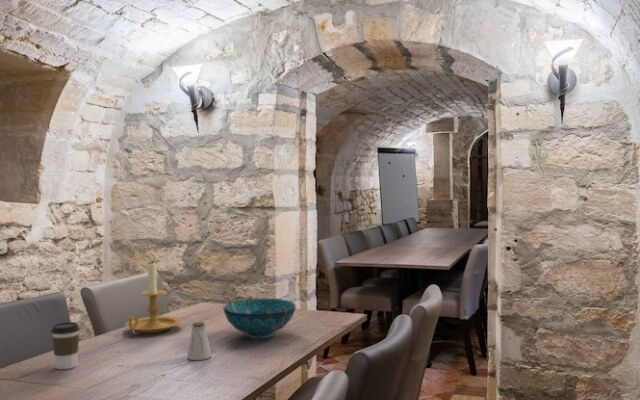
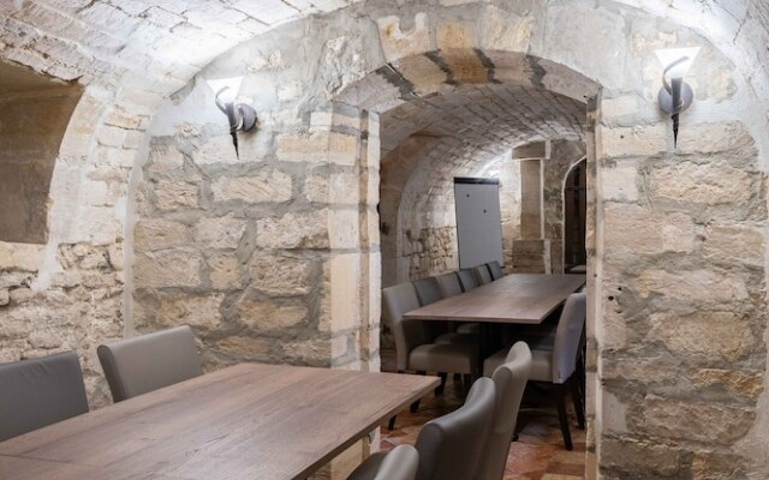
- candle holder (152, 295)
- decorative bowl (260, 320)
- coffee cup (65, 345)
- saltshaker (199, 339)
